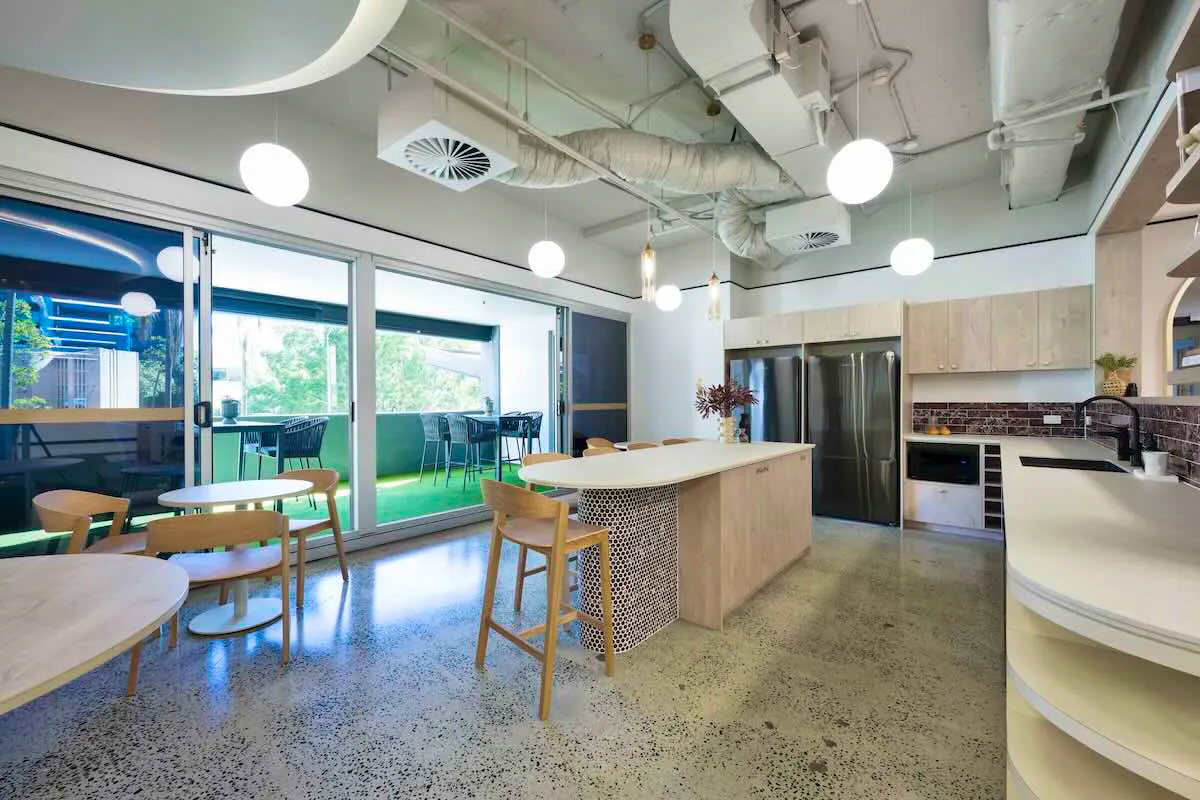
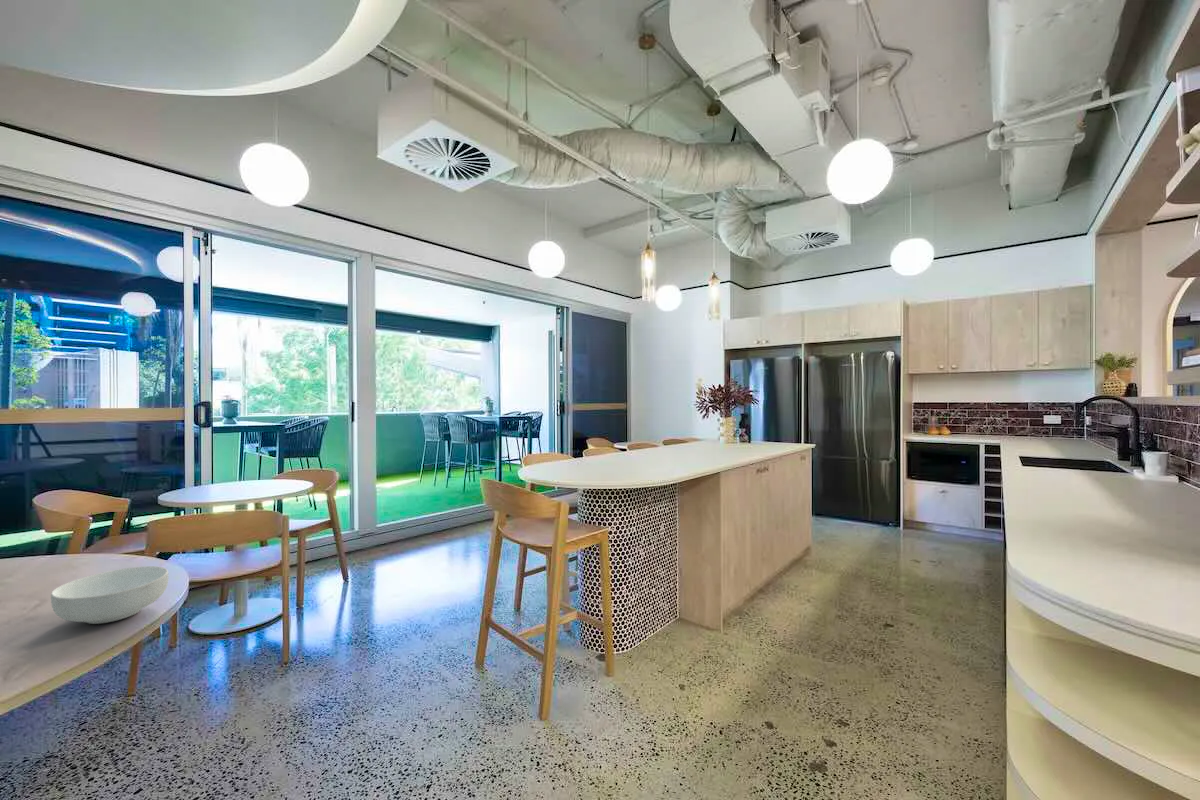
+ cereal bowl (113, 597)
